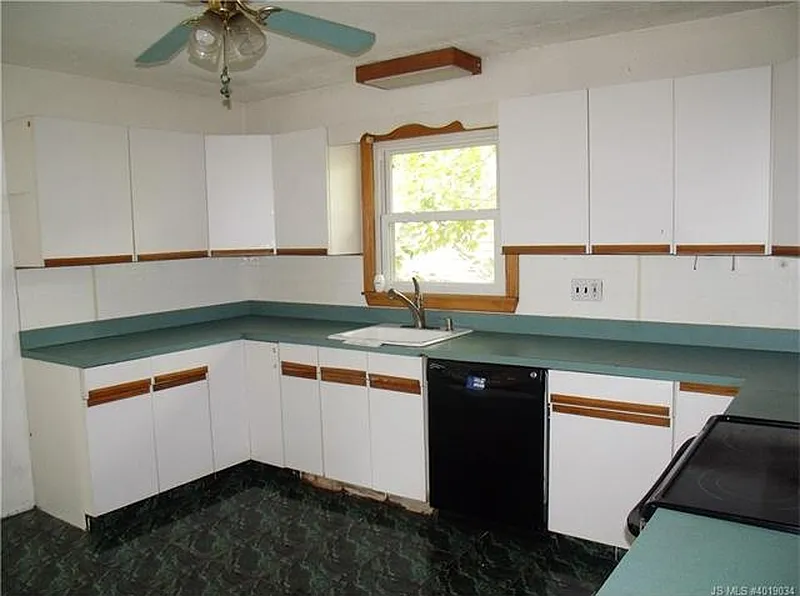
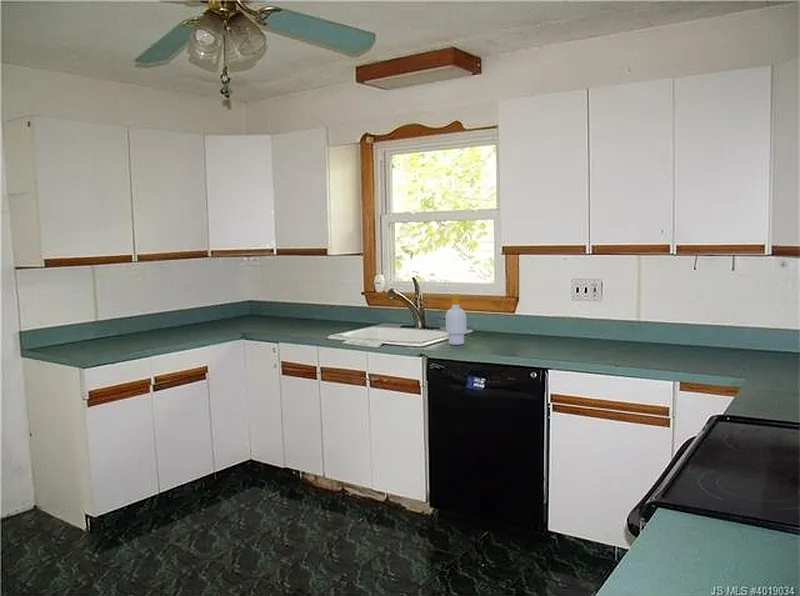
+ soap bottle (455, 319)
